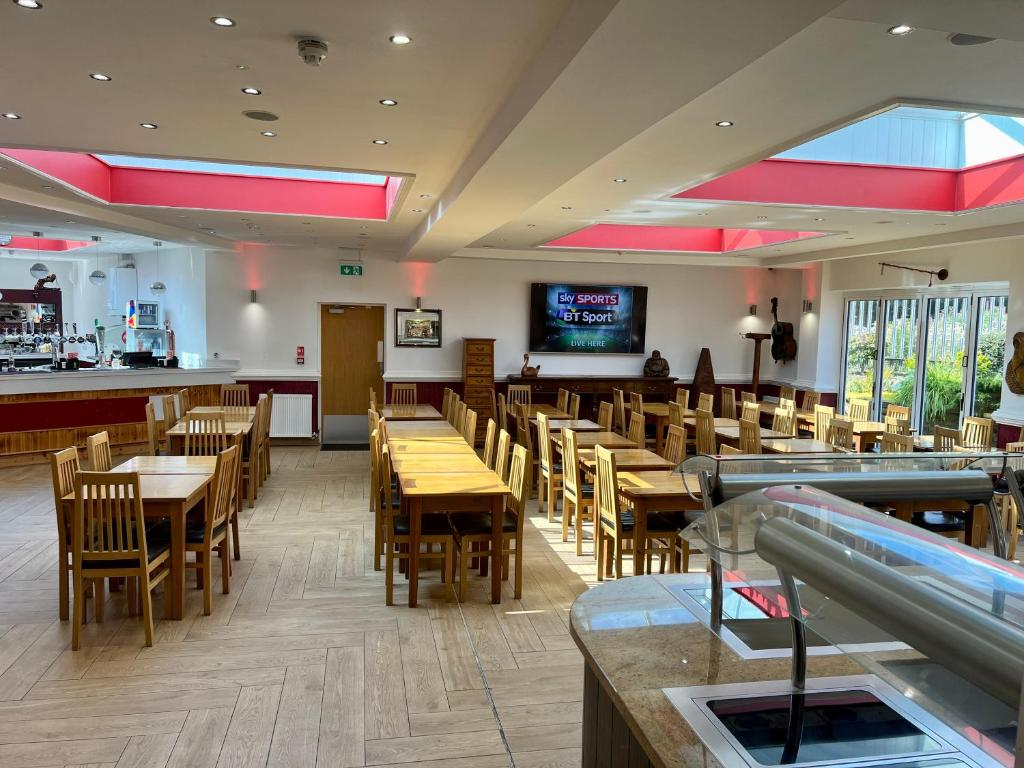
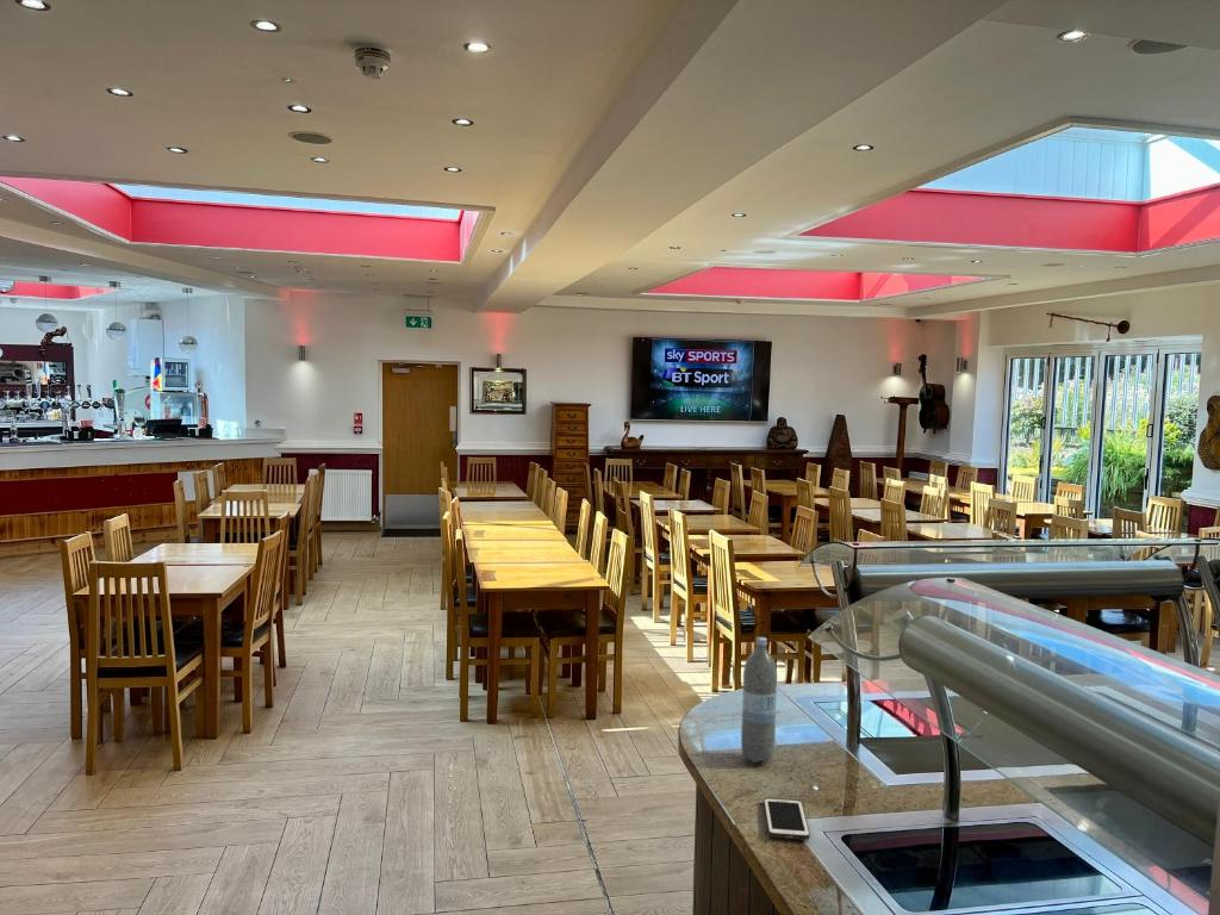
+ cell phone (785, 817)
+ water bottle (759, 699)
